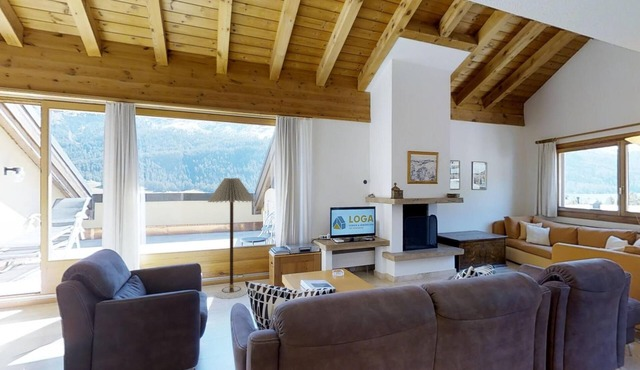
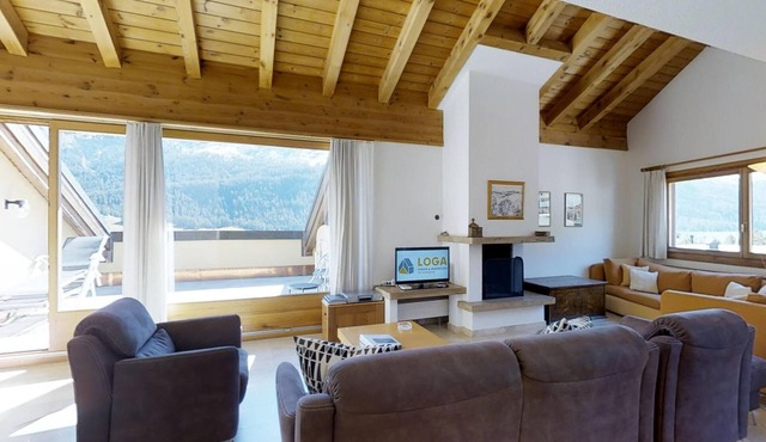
- floor lamp (231, 235)
